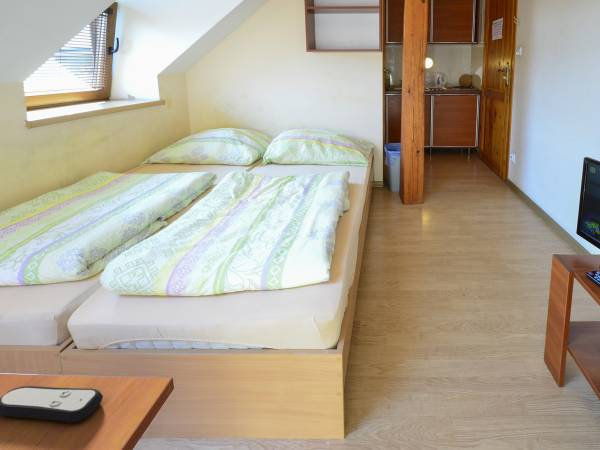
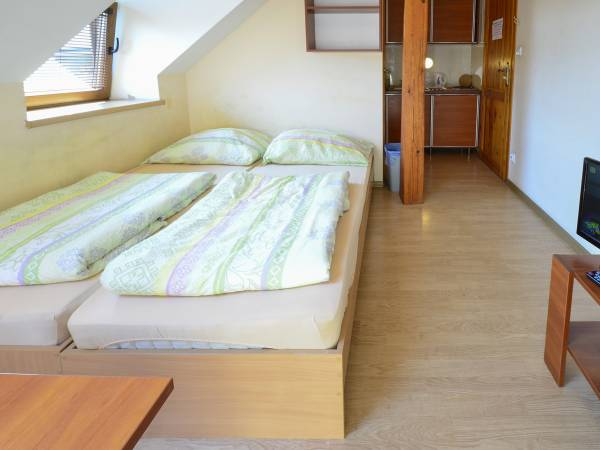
- remote control (48, 402)
